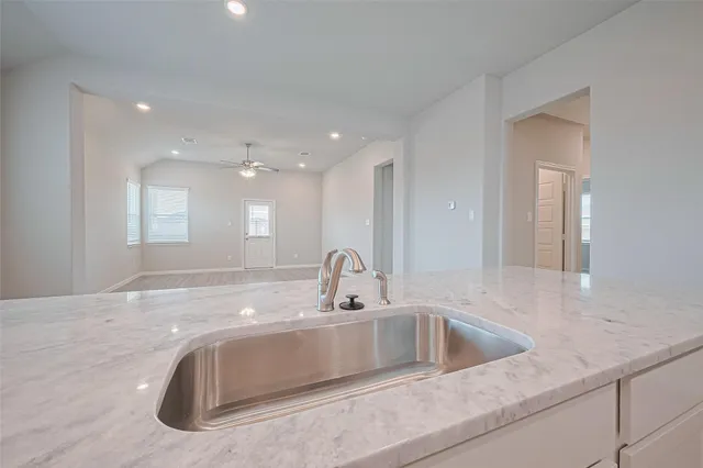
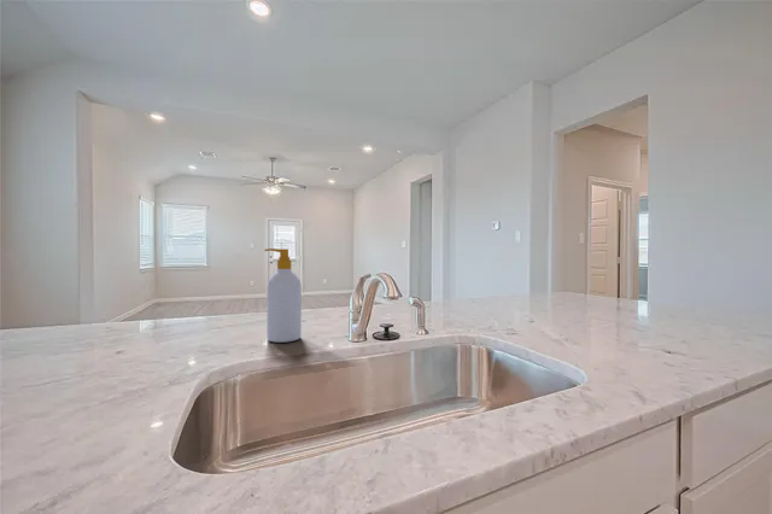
+ soap bottle (282, 293)
